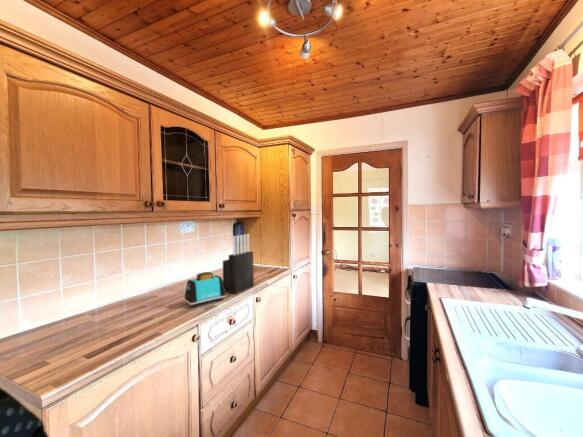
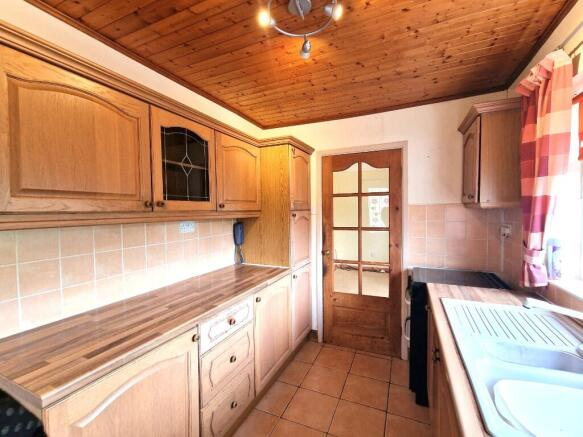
- toaster (205, 287)
- knife block (237, 261)
